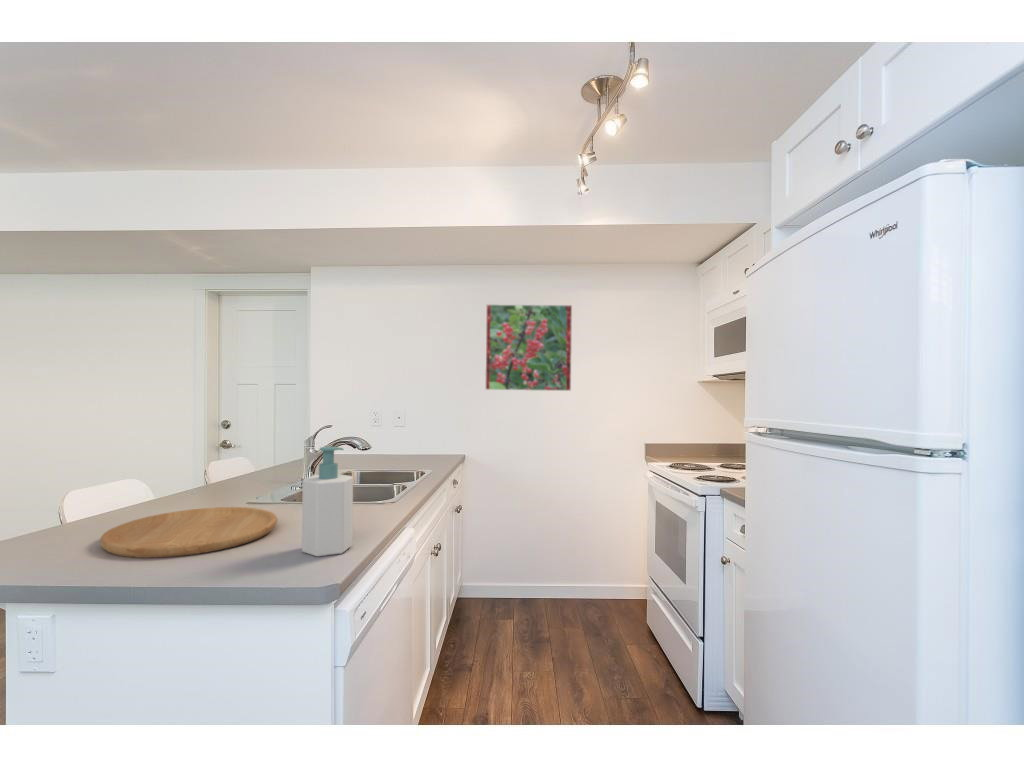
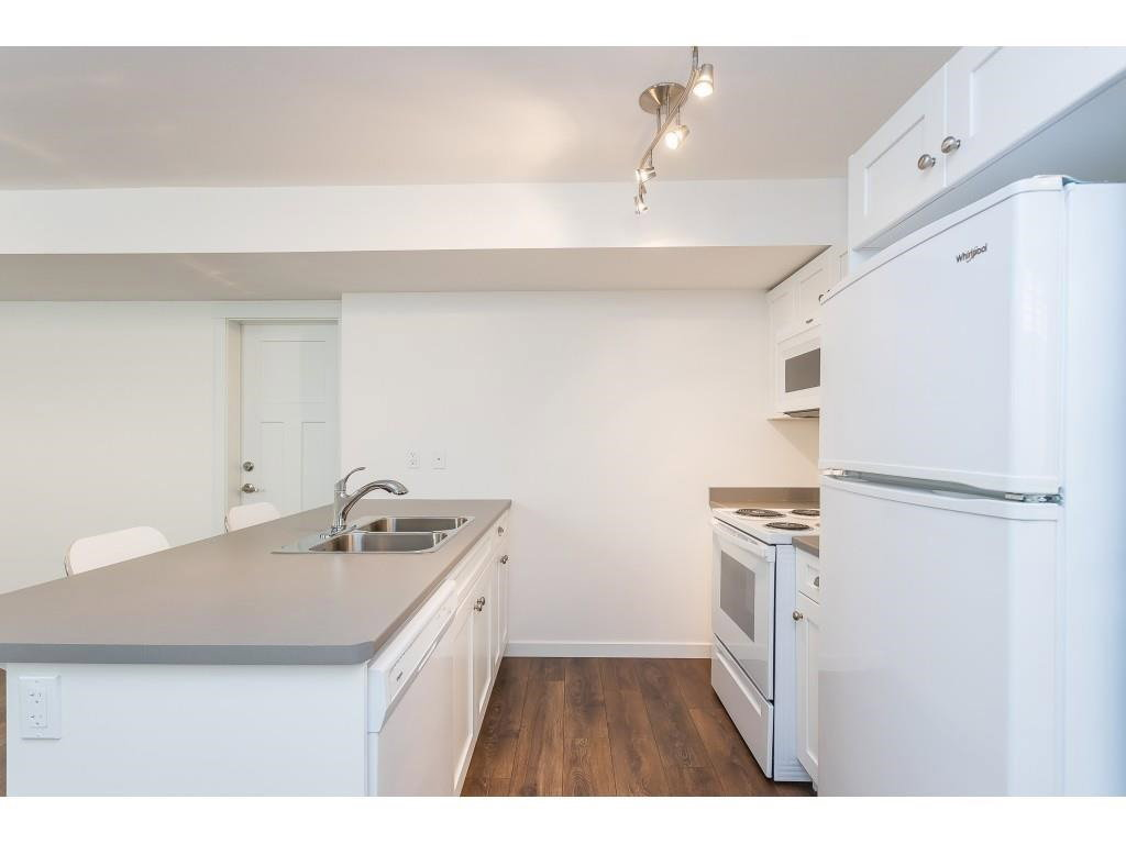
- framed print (528, 347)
- cutting board (195, 529)
- soap bottle (328, 498)
